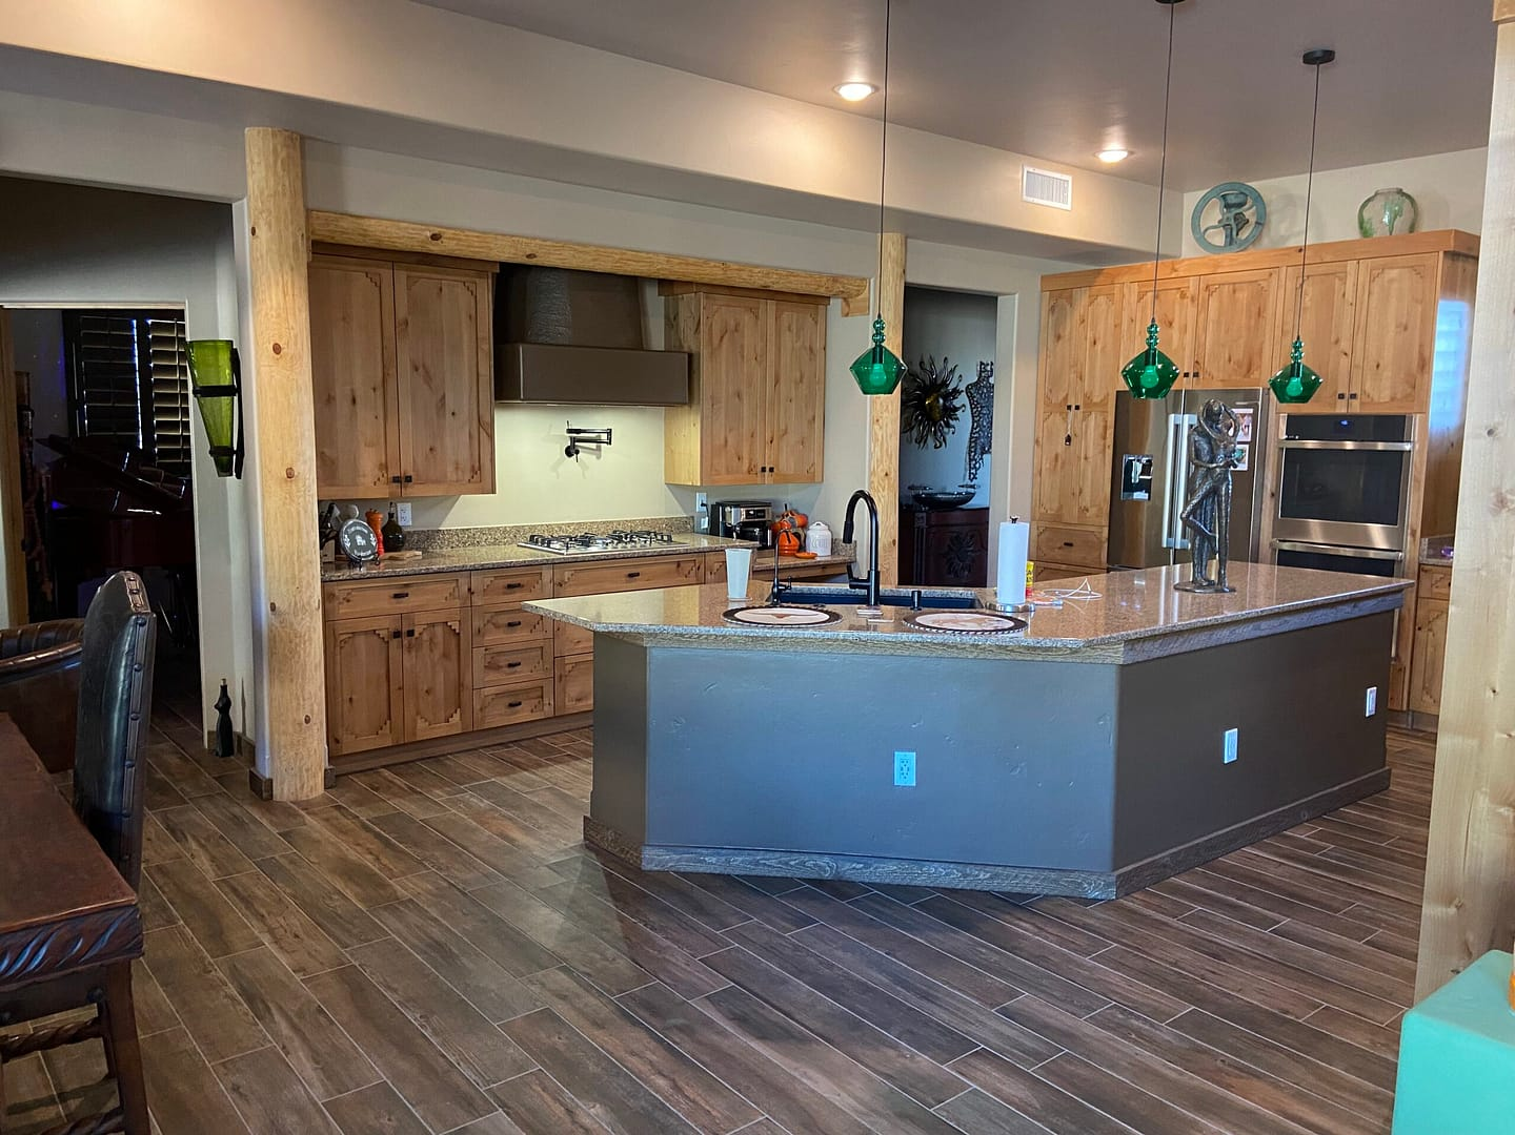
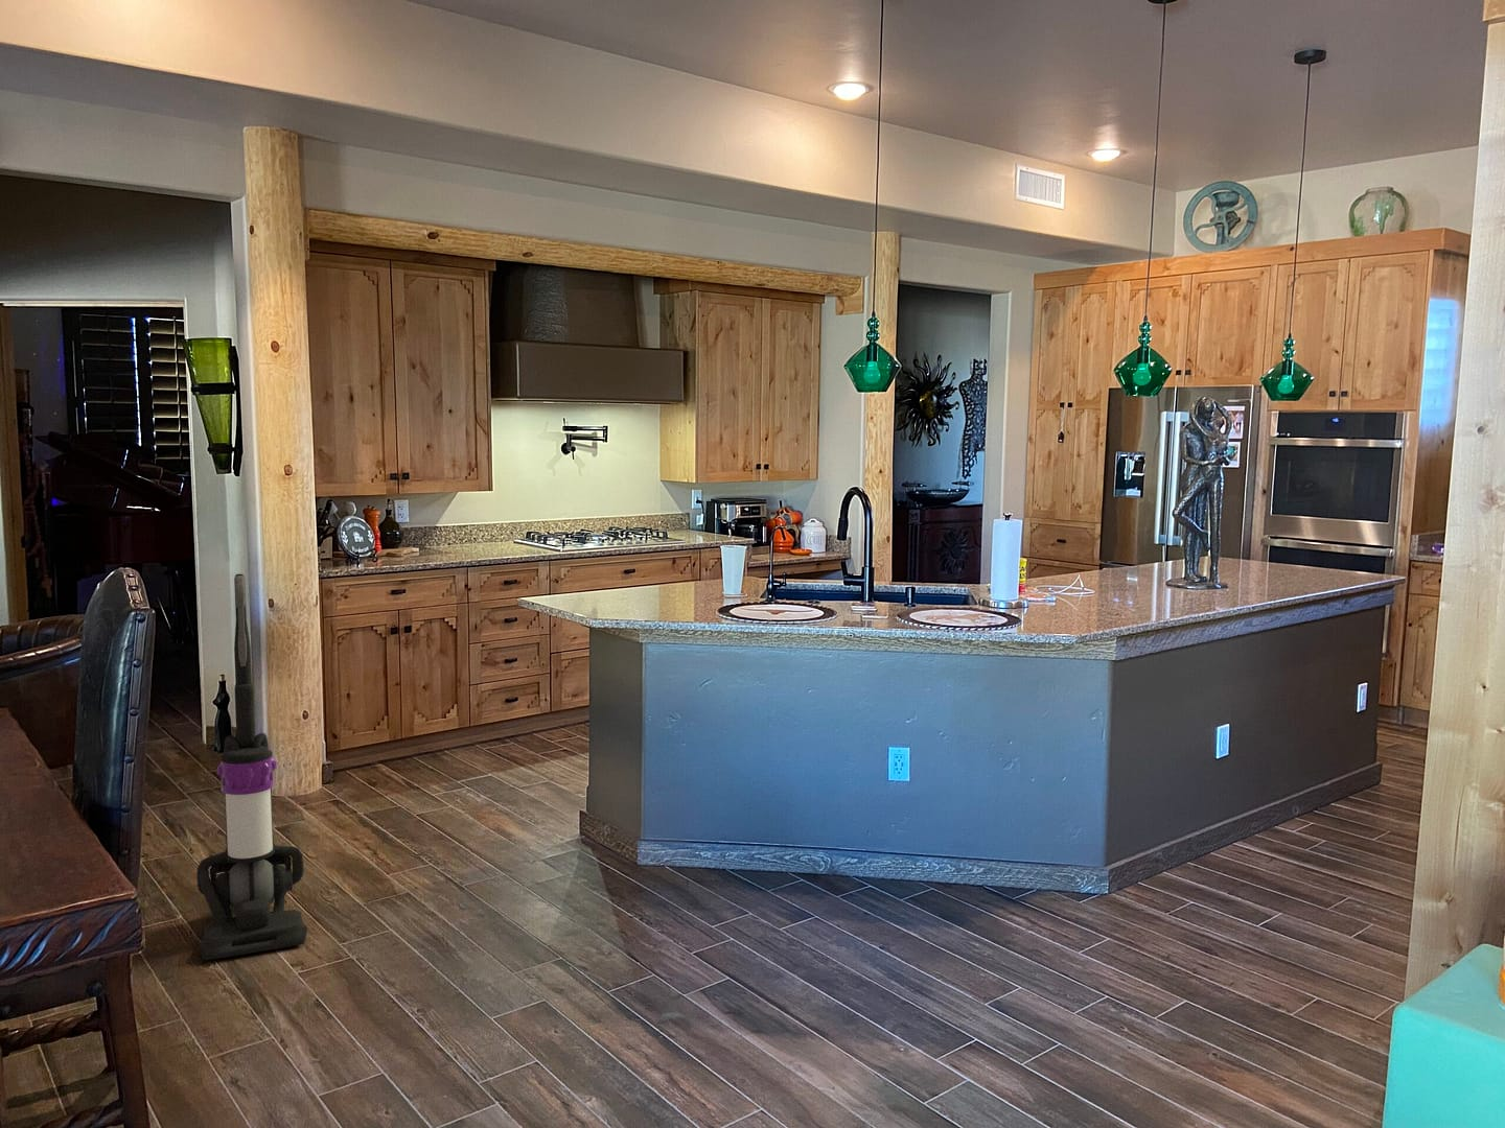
+ vacuum cleaner (246, 755)
